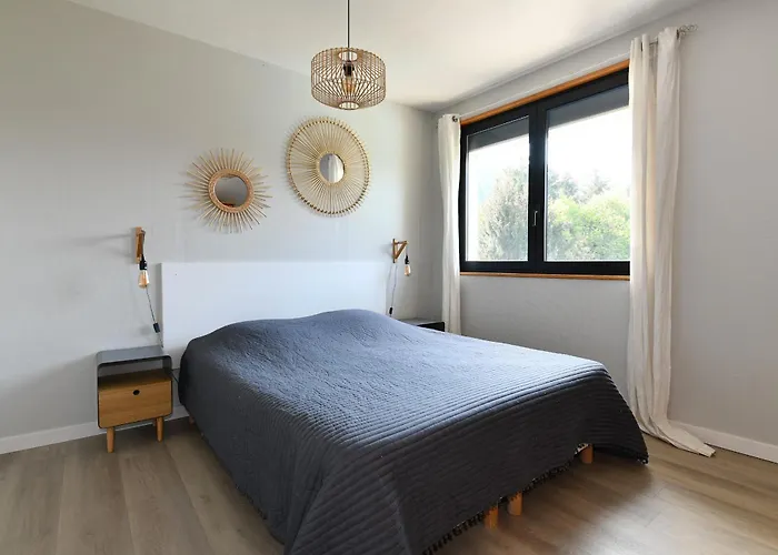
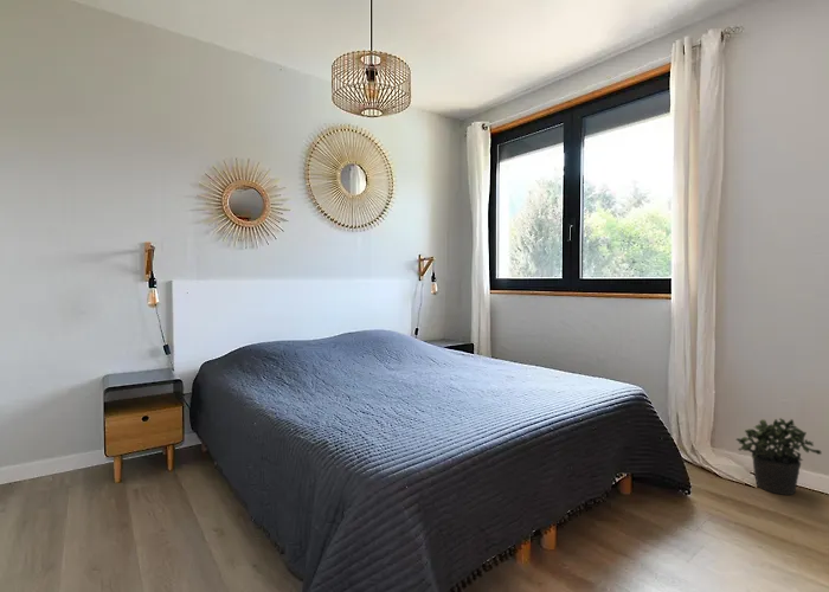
+ potted plant (779, 452)
